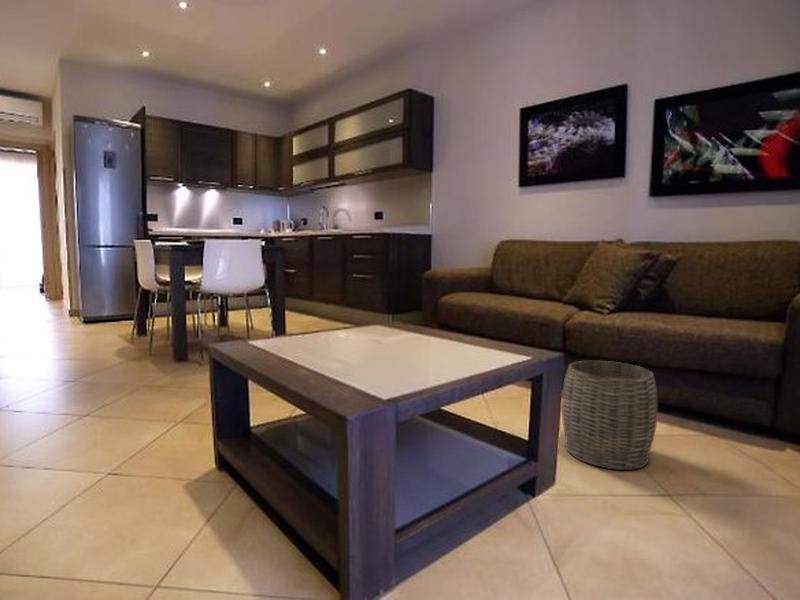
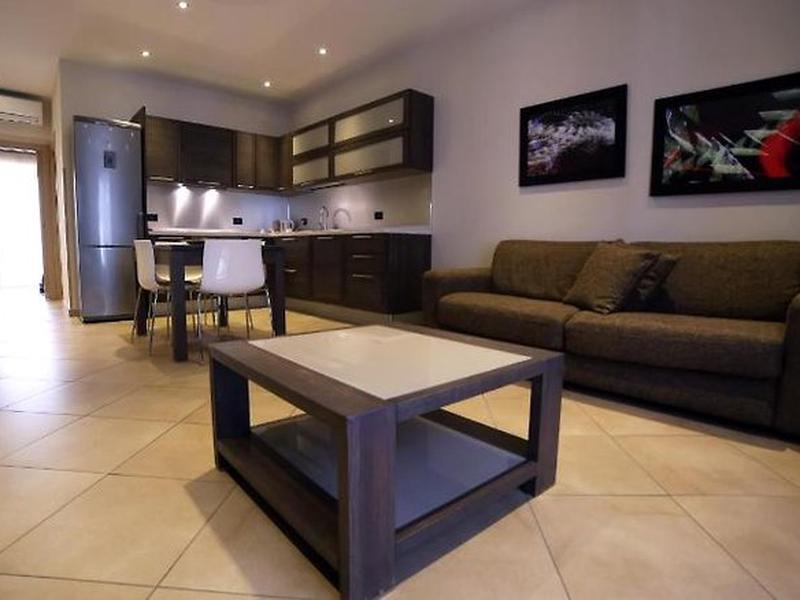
- woven basket (607, 411)
